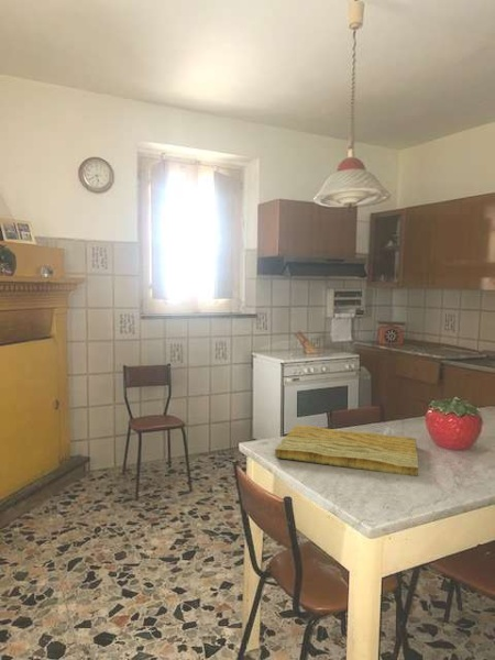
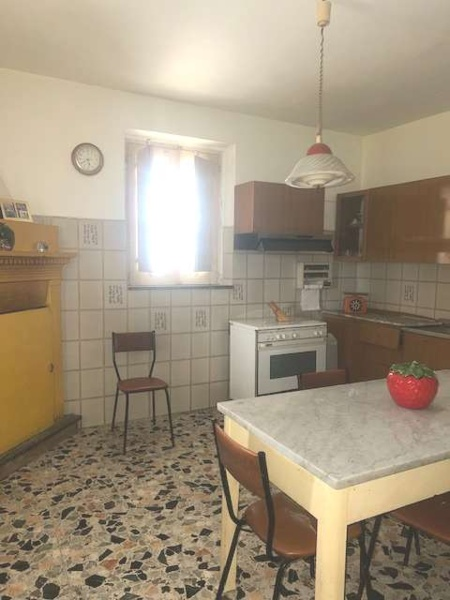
- cutting board (348, 446)
